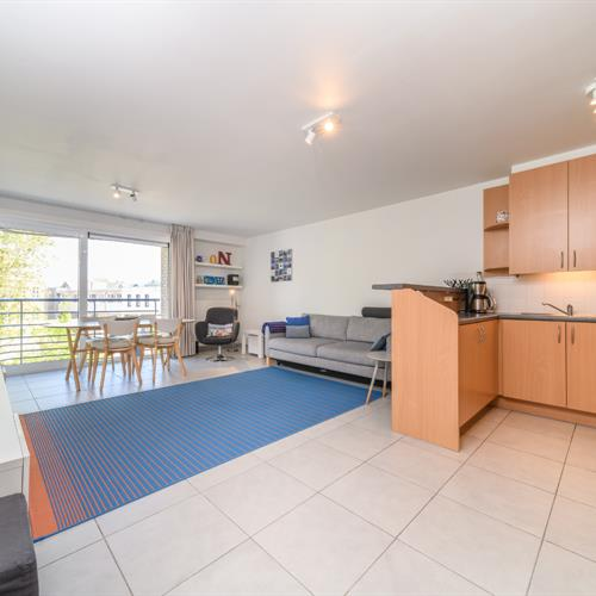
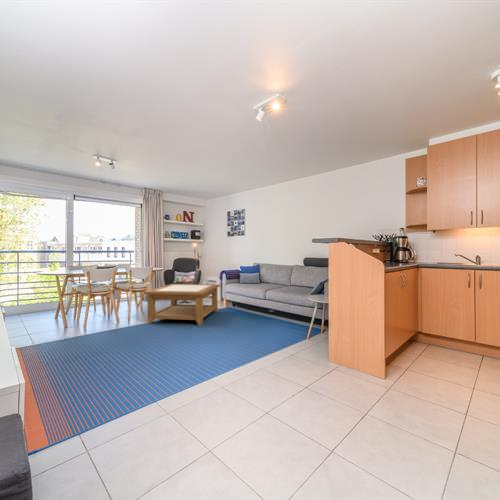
+ coffee table (185, 299)
